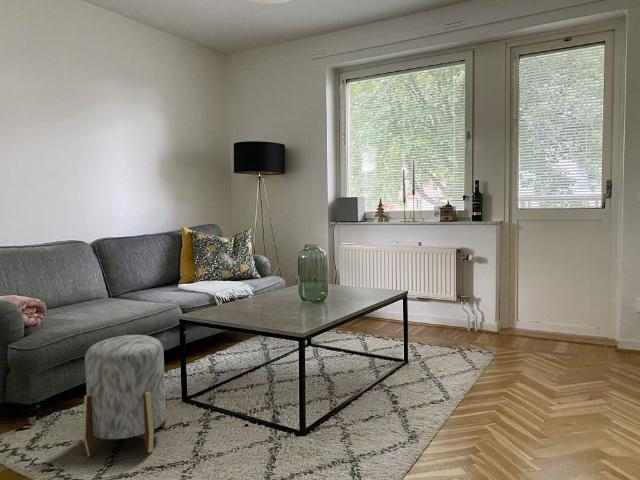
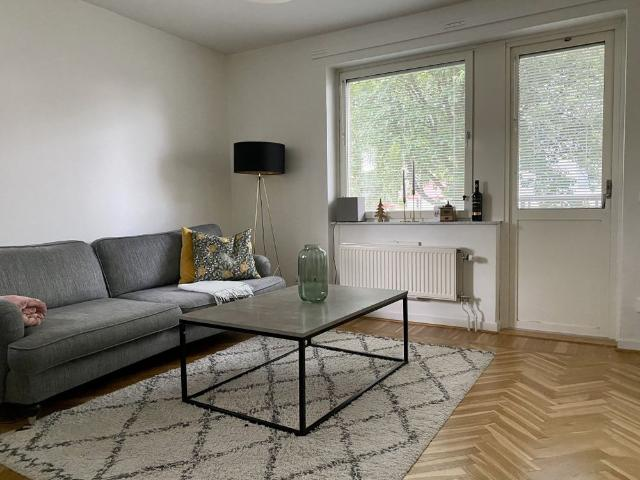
- stool (127, 389)
